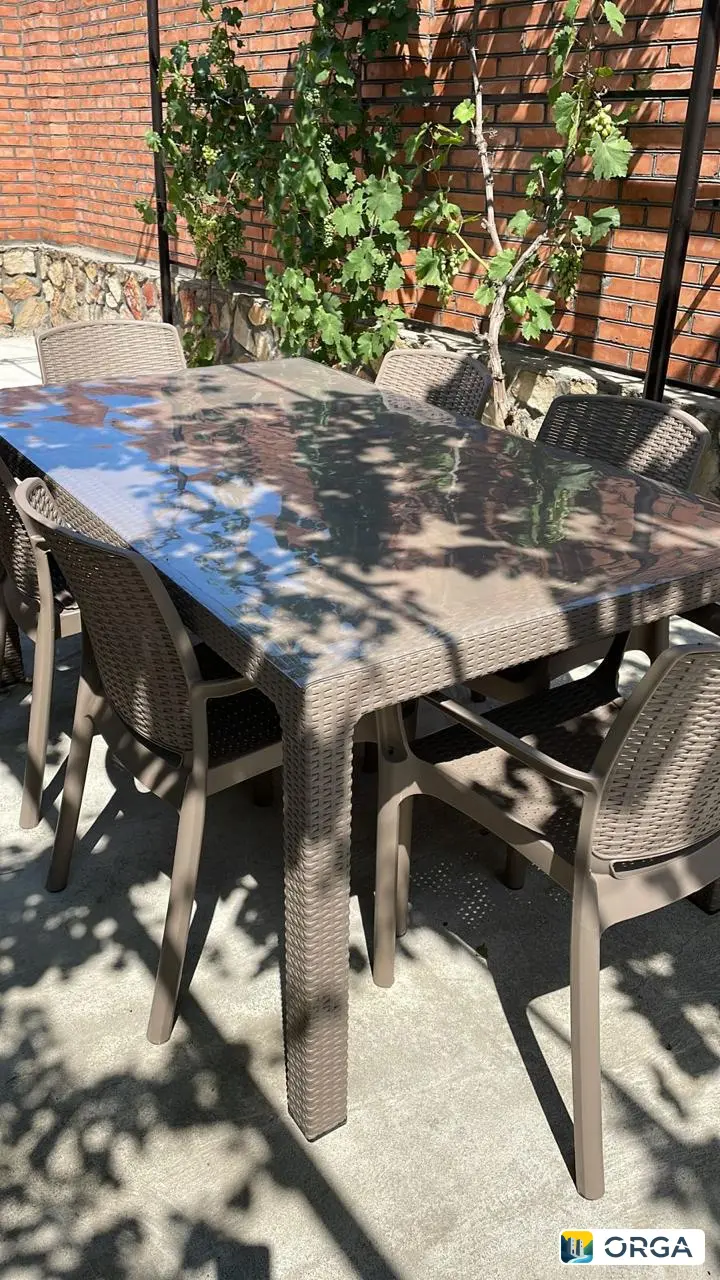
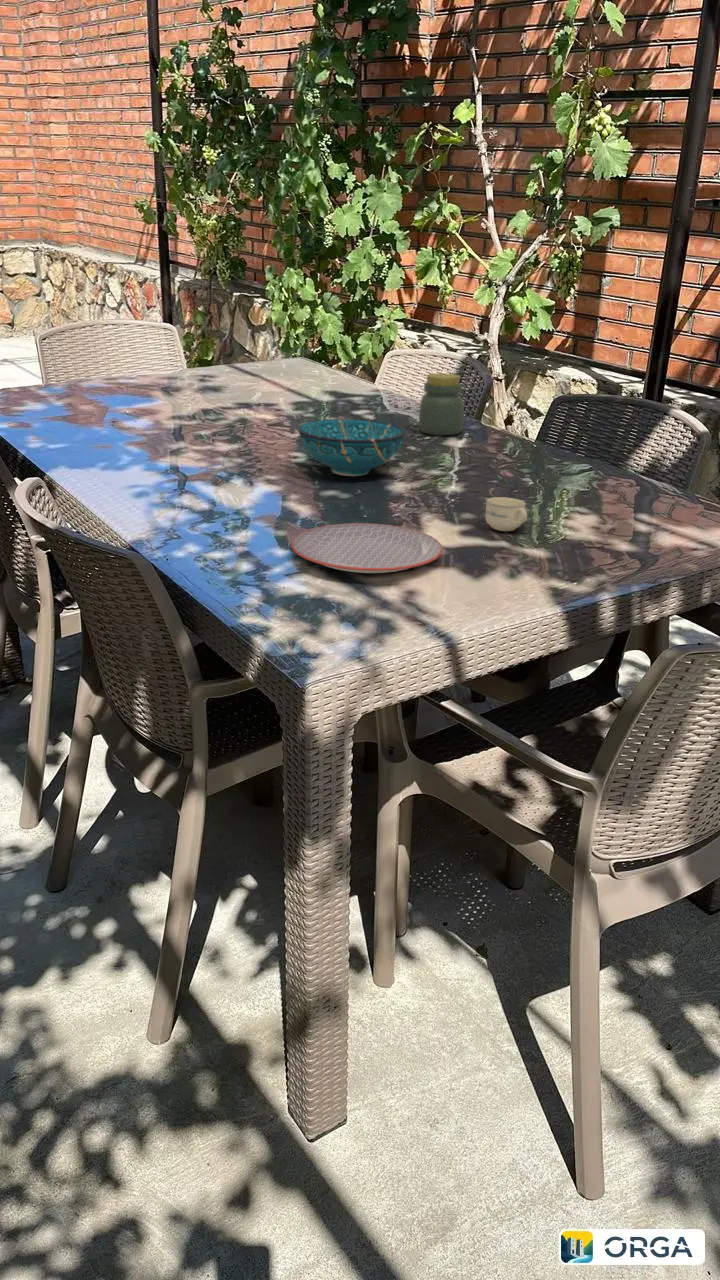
+ cup (507, 516)
+ decorative bowl (351, 450)
+ jar (442, 403)
+ plate (366, 550)
